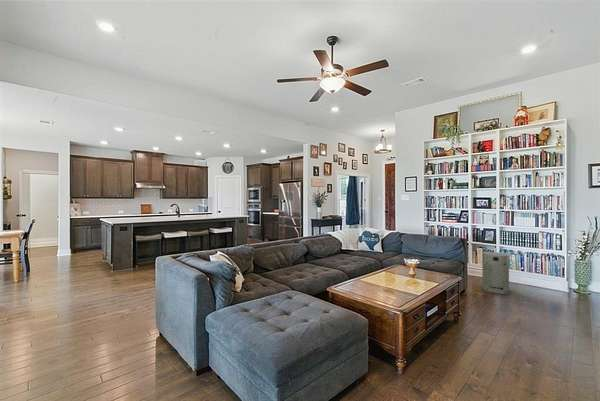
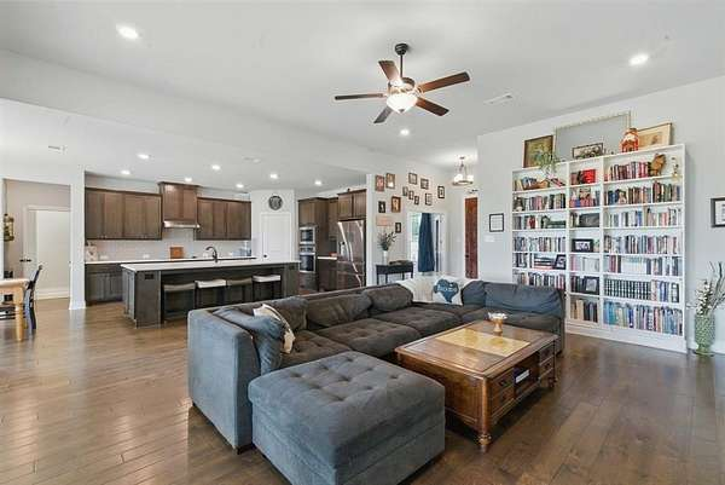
- fan (495, 272)
